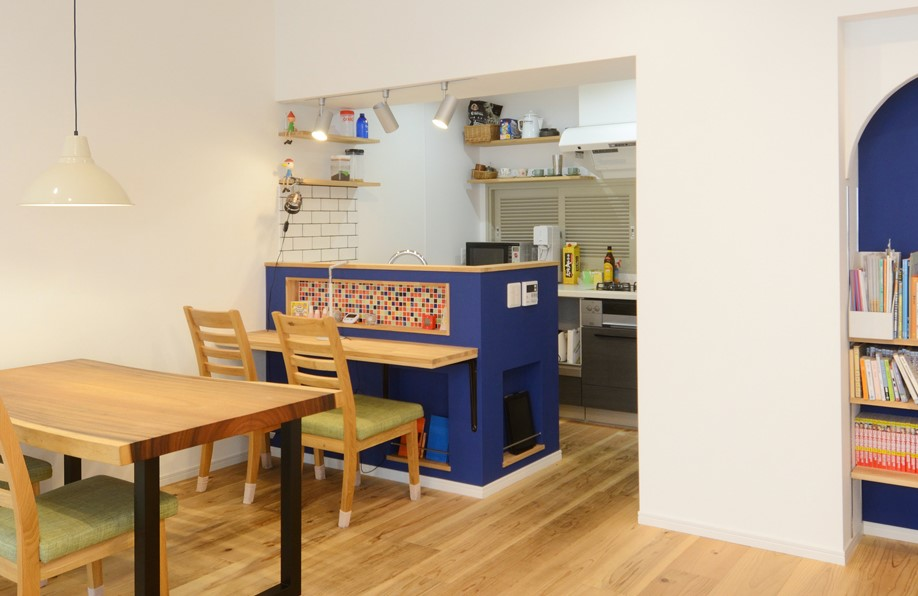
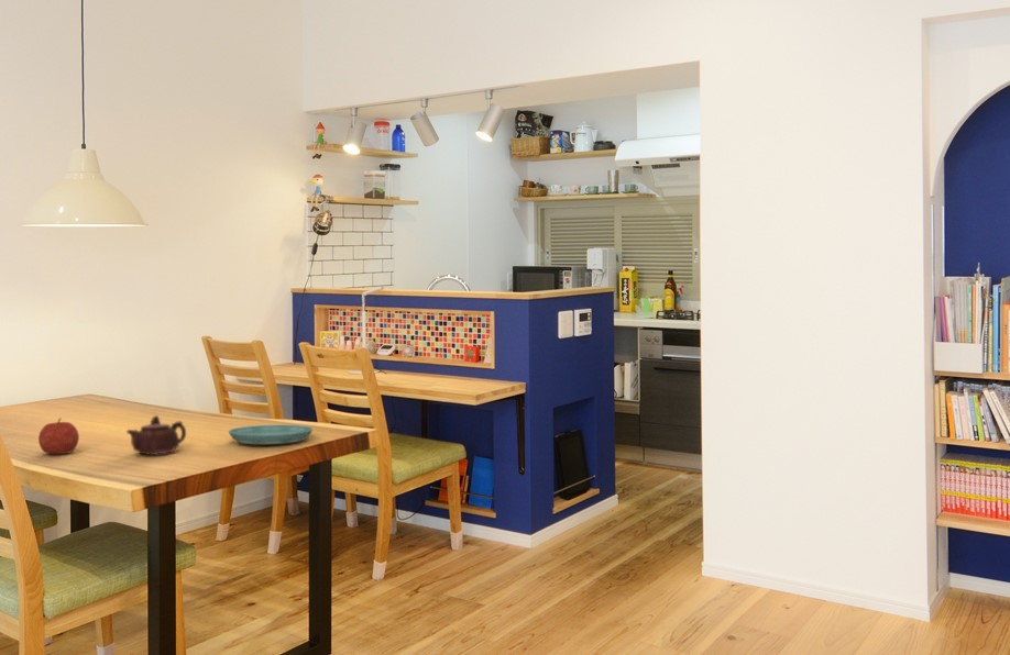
+ saucer (271, 434)
+ teapot (157, 434)
+ fruit (59, 435)
